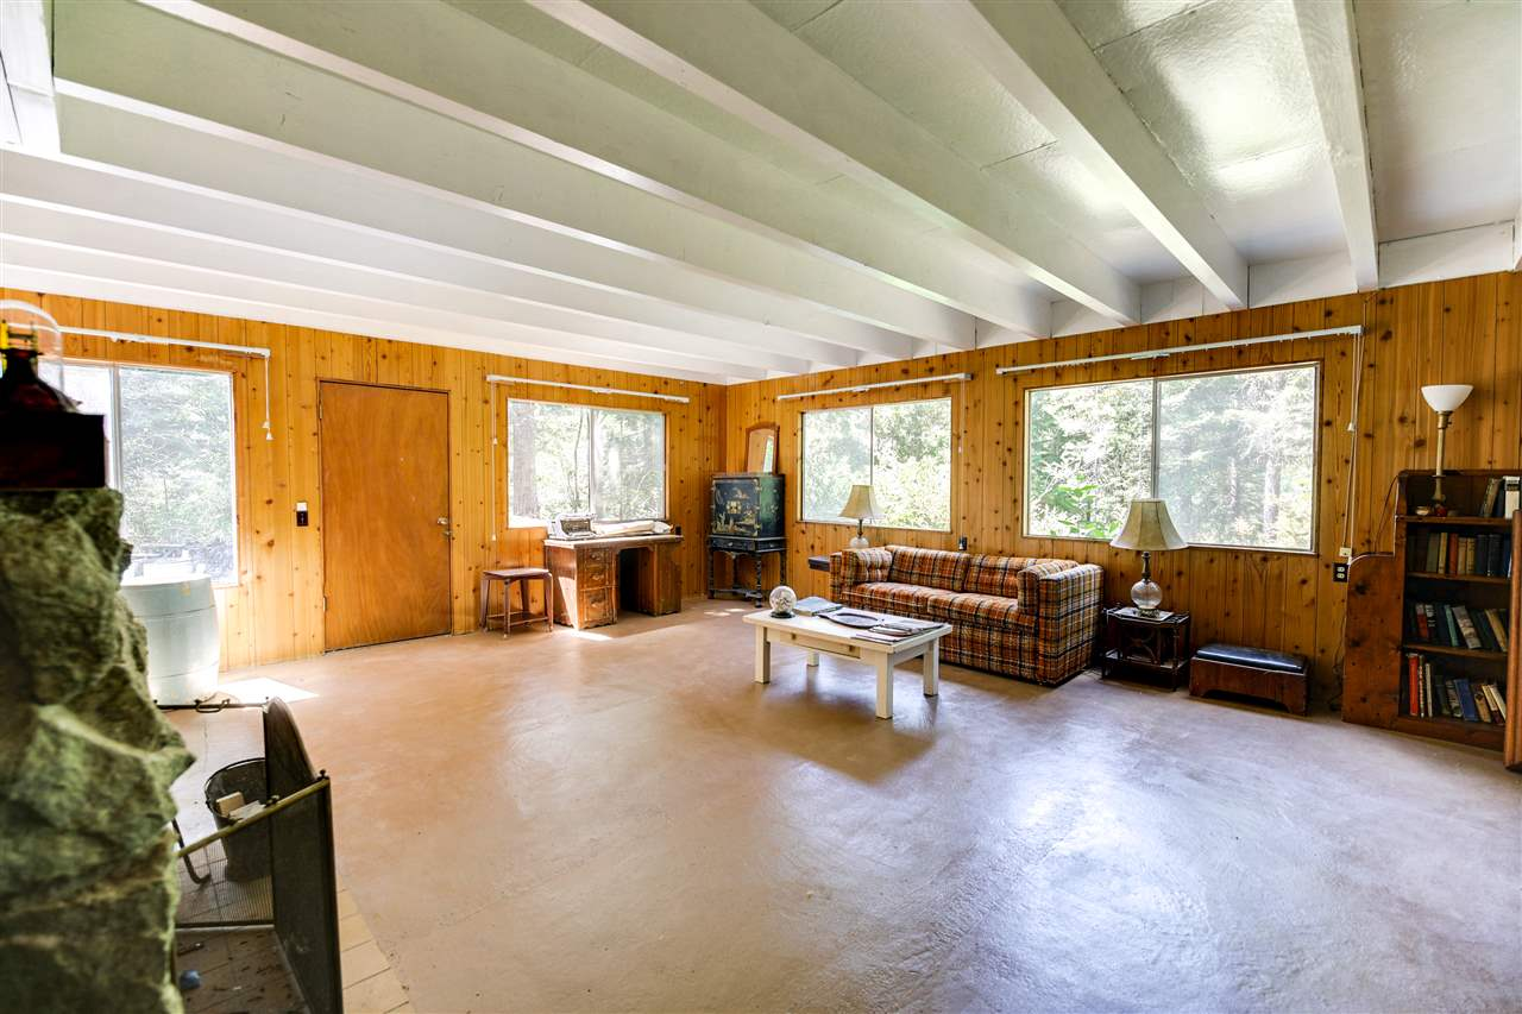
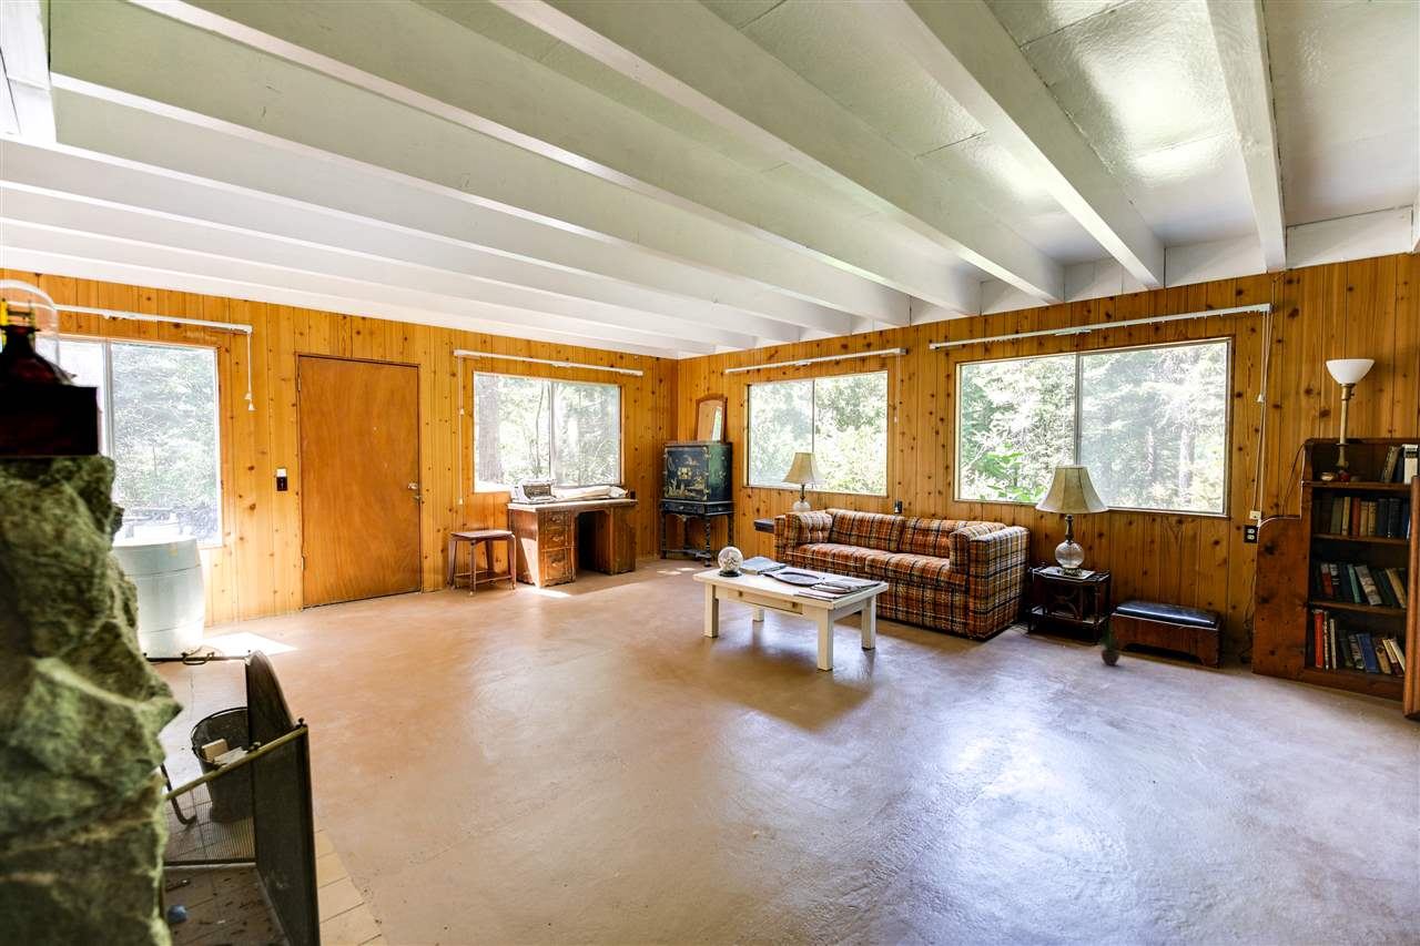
+ potted plant (1110, 635)
